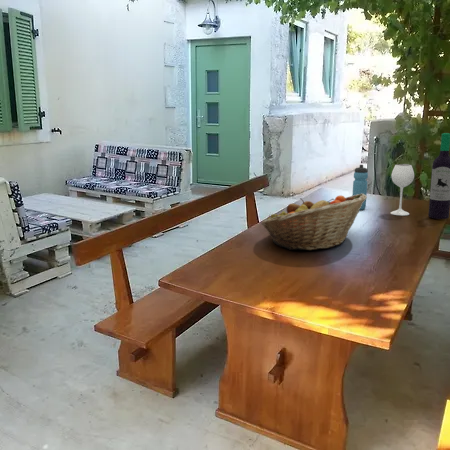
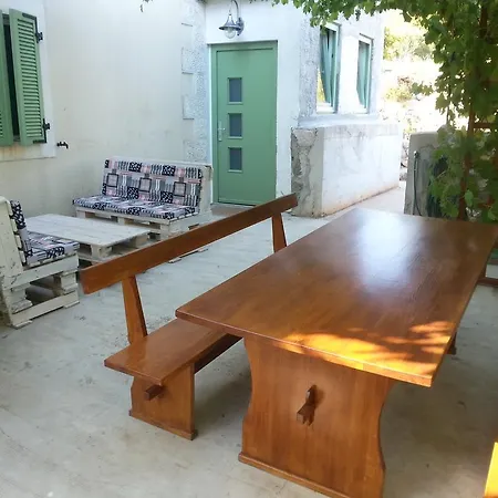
- fruit basket (314, 217)
- wine bottle (413, 174)
- water bottle (360, 186)
